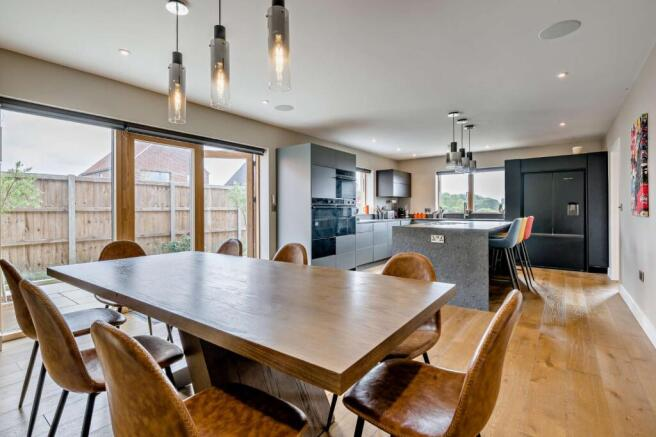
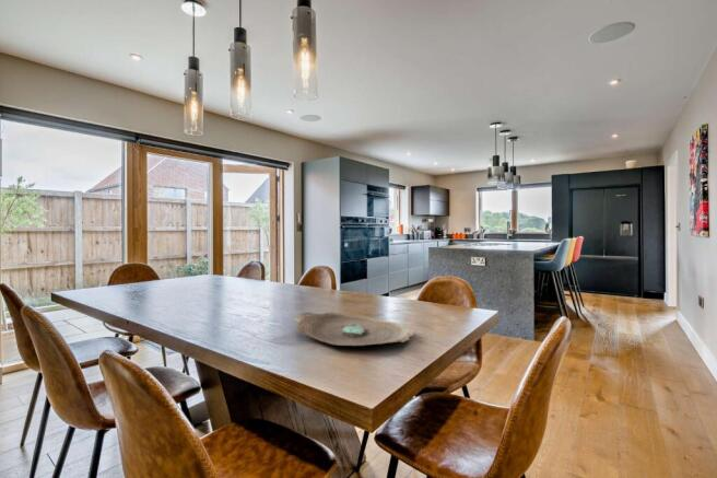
+ decorative bowl (354, 325)
